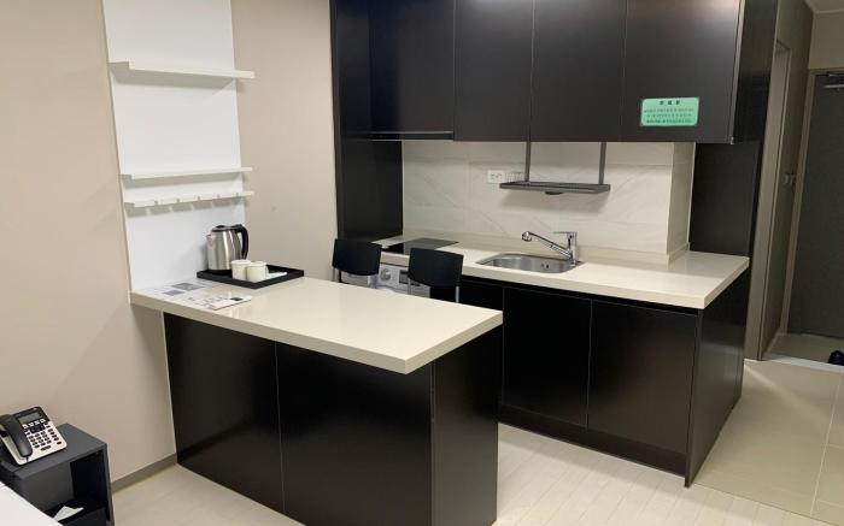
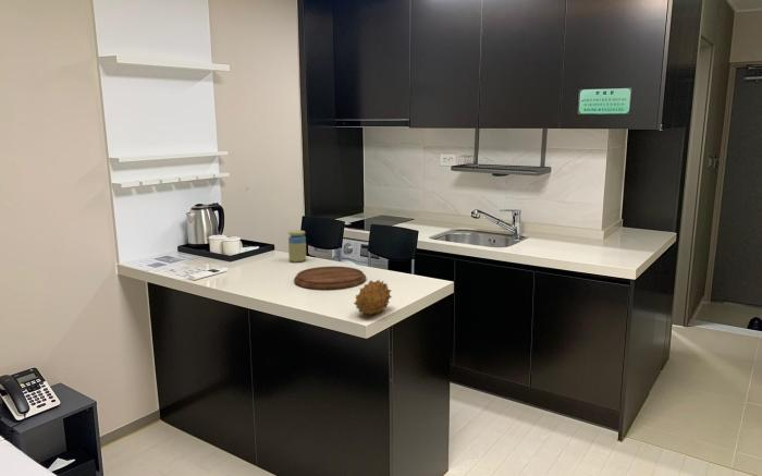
+ fruit (373, 296)
+ cutting board (330, 277)
+ jar (297, 246)
